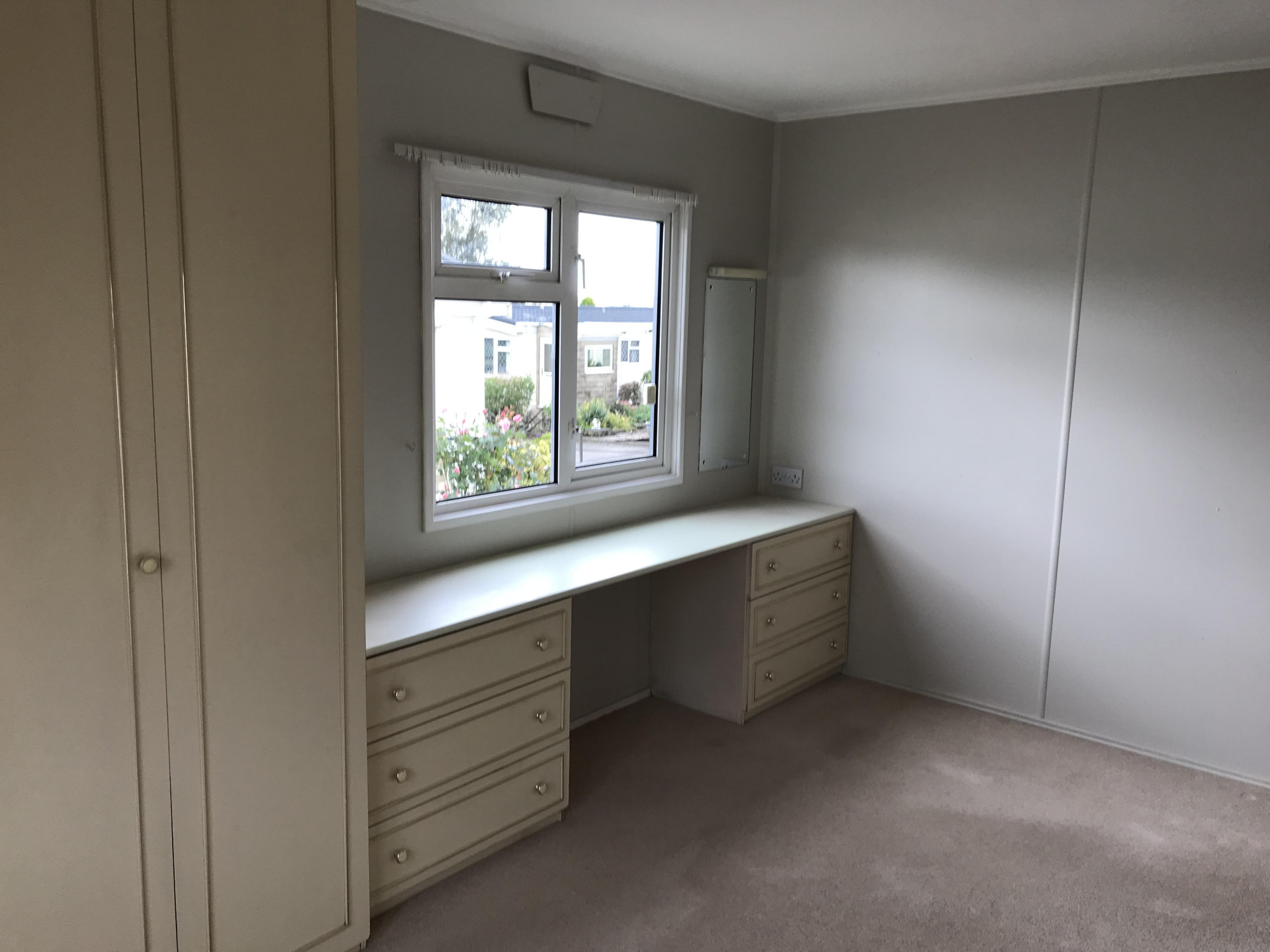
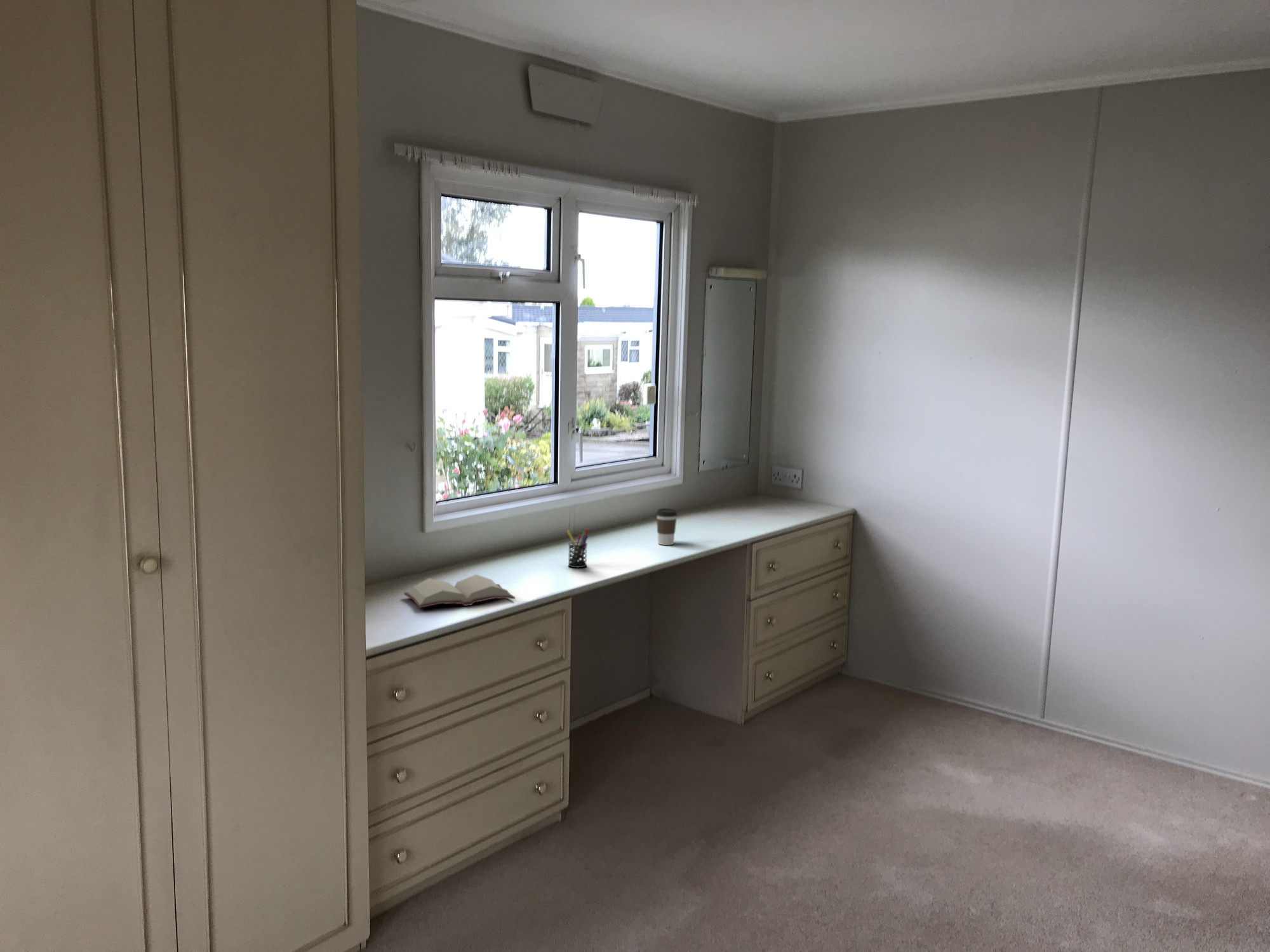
+ pen holder (580, 546)
+ hardback book (460, 590)
+ coffee cup (666, 527)
